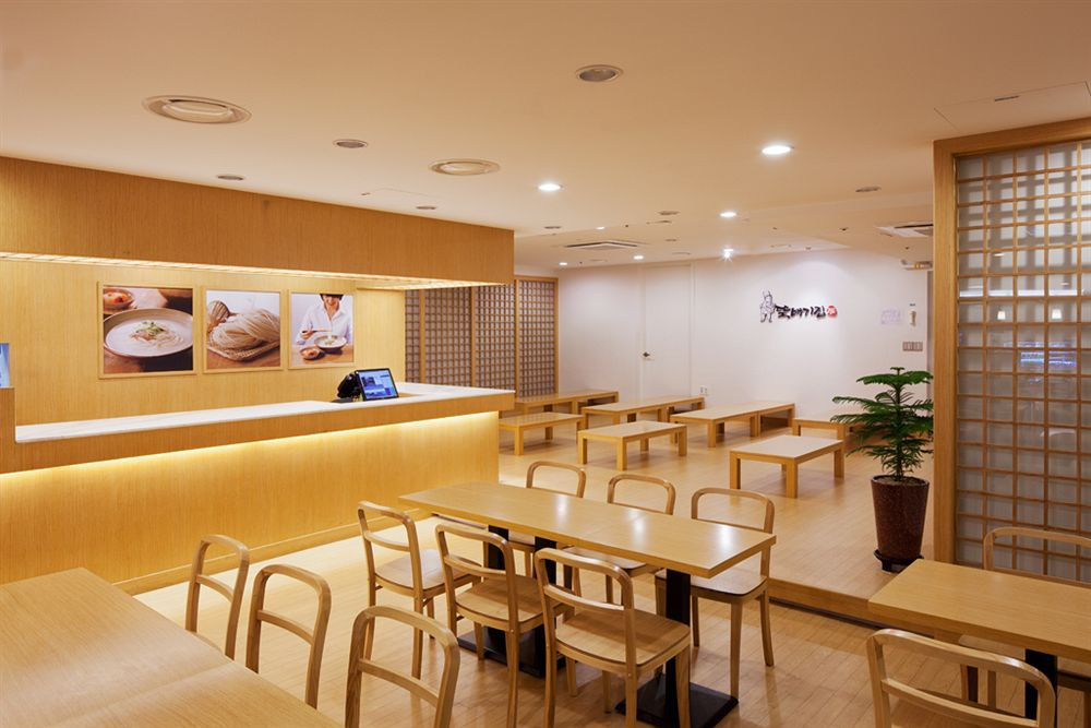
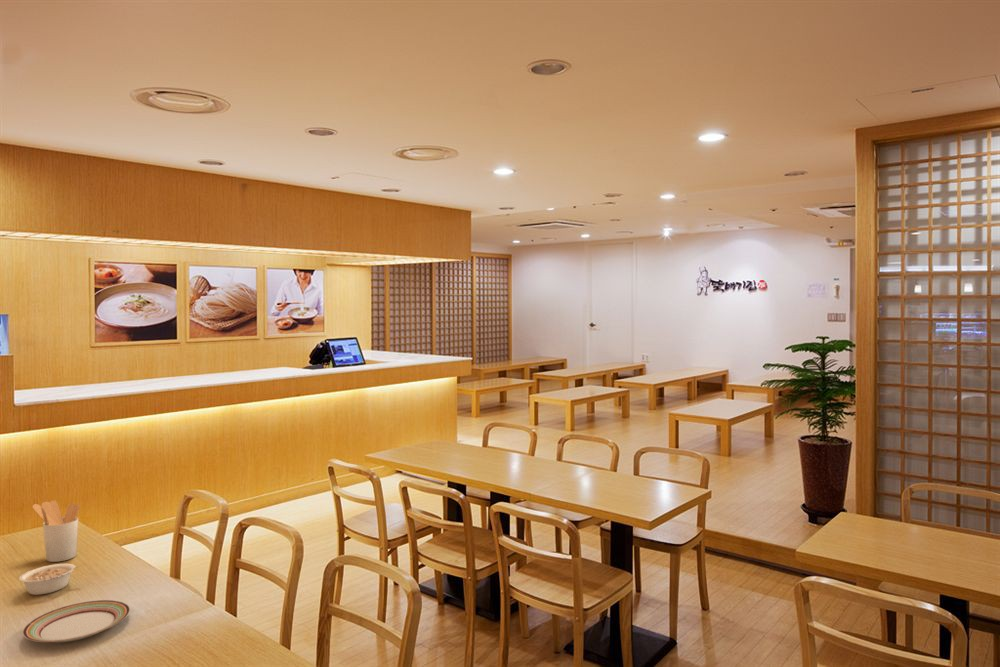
+ plate (78, 623)
+ legume (50, 578)
+ utensil holder (55, 529)
